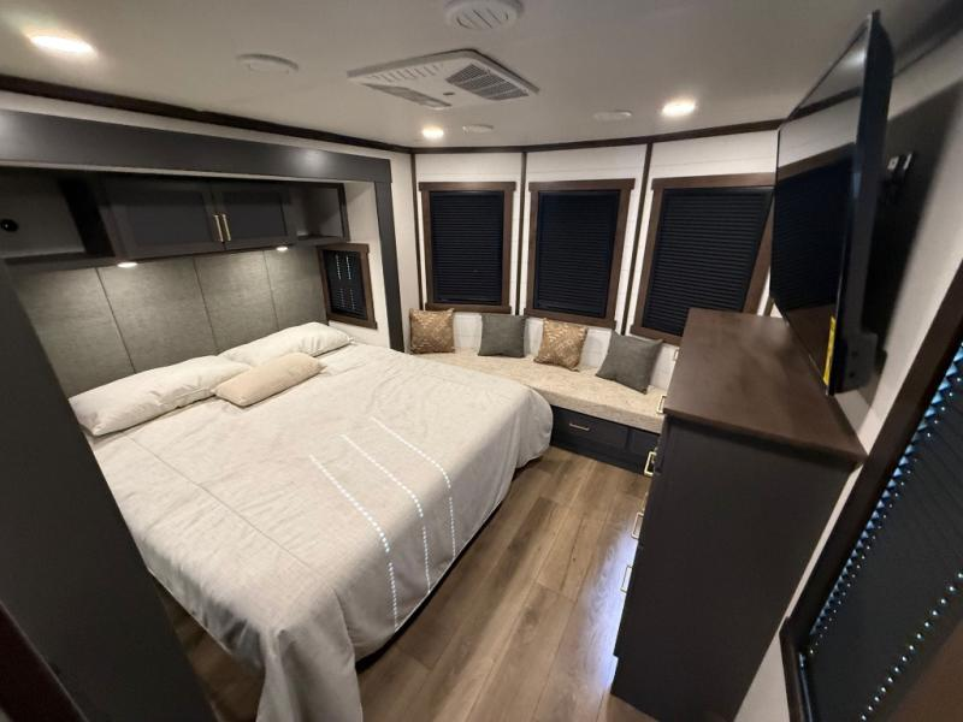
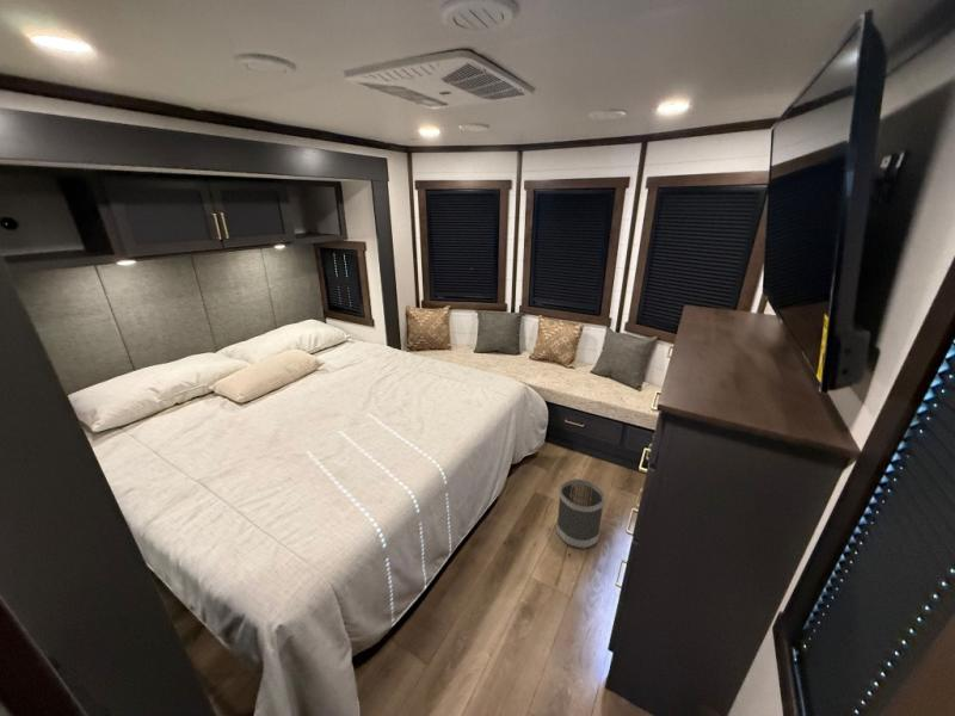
+ wastebasket (579, 512)
